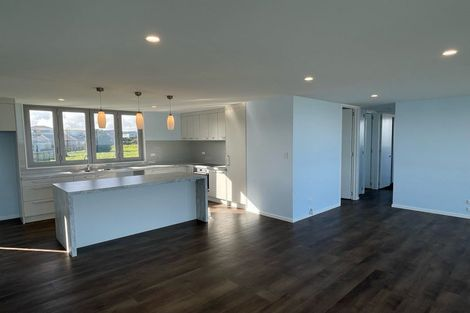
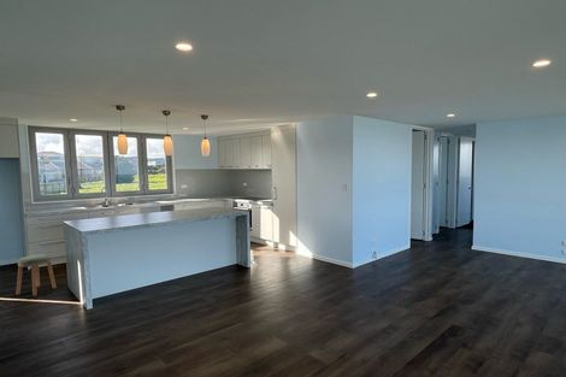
+ stool (35, 273)
